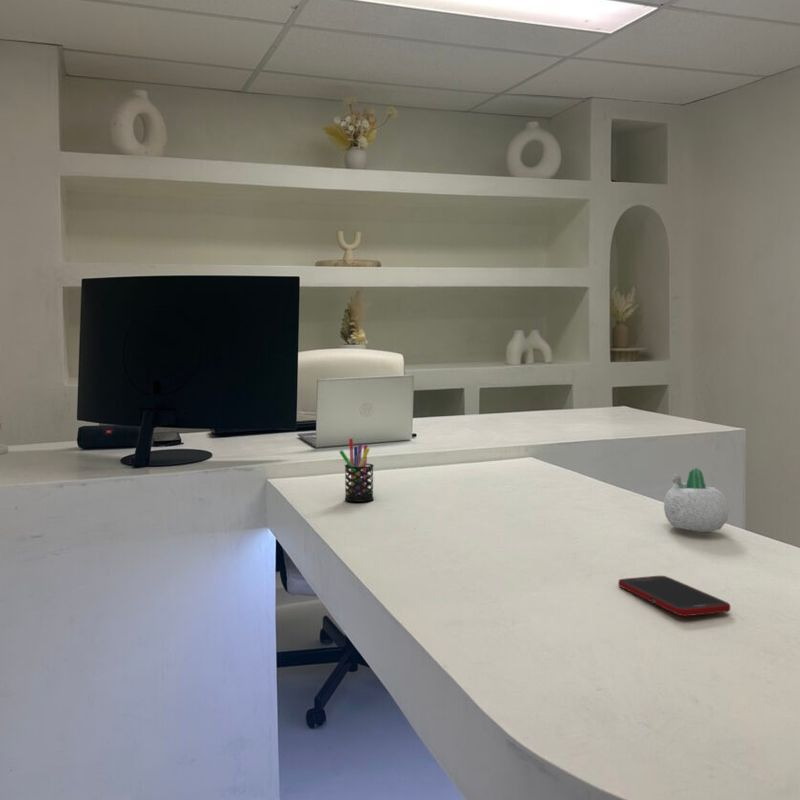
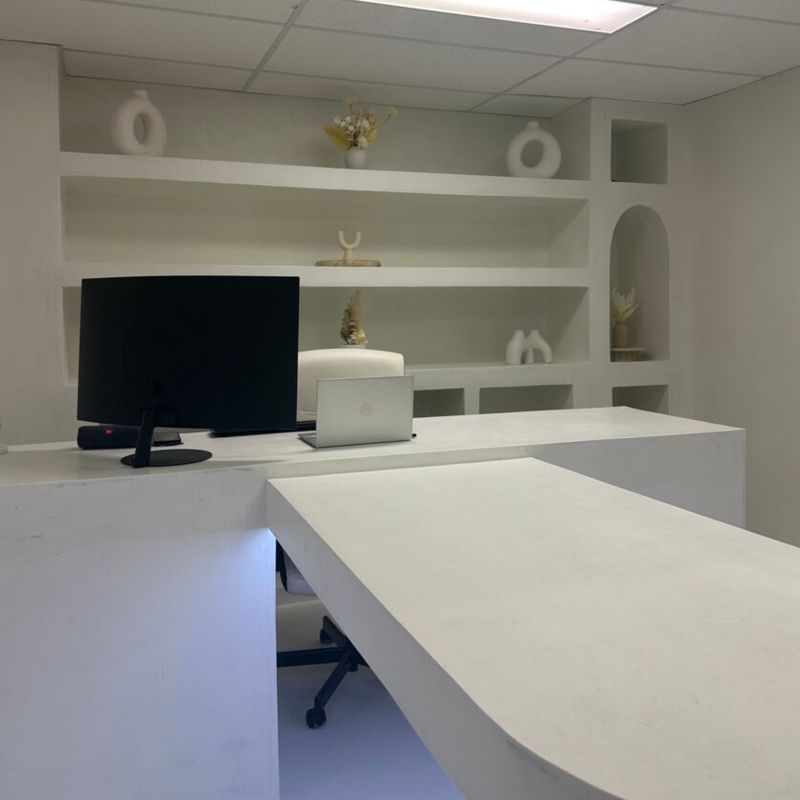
- succulent planter (694, 499)
- cell phone (671, 594)
- pen holder (355, 469)
